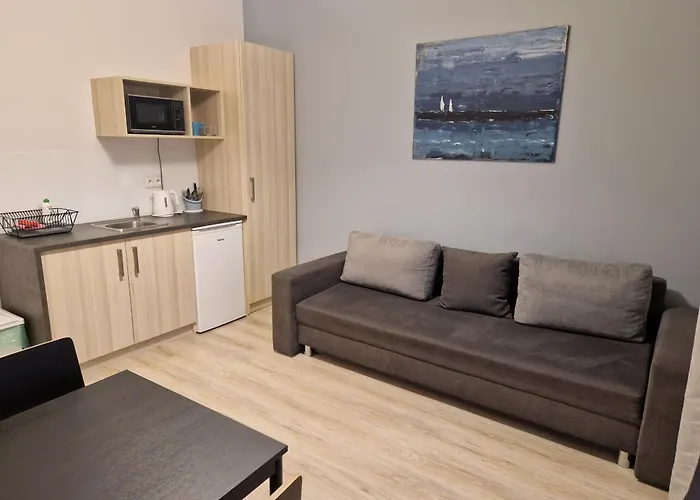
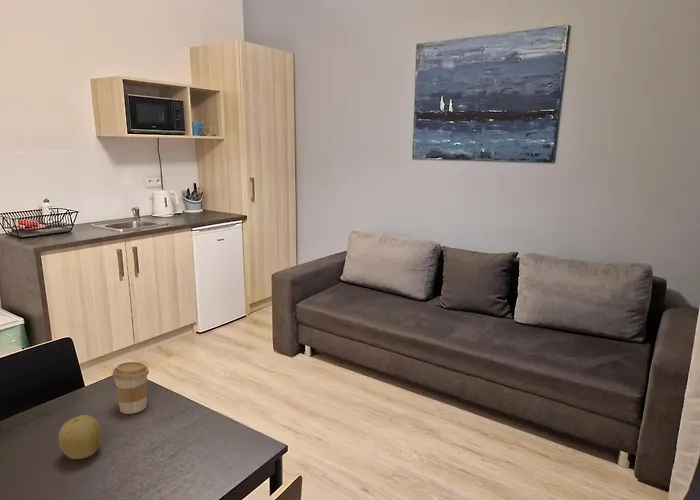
+ fruit (80, 436)
+ coffee cup (131, 386)
